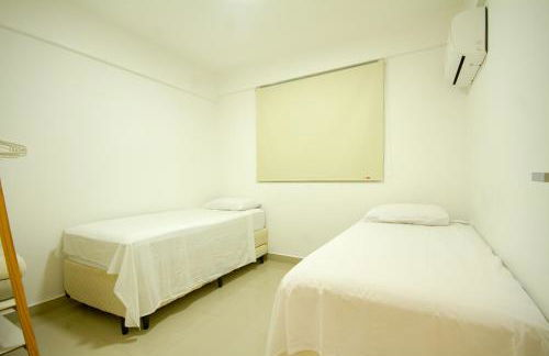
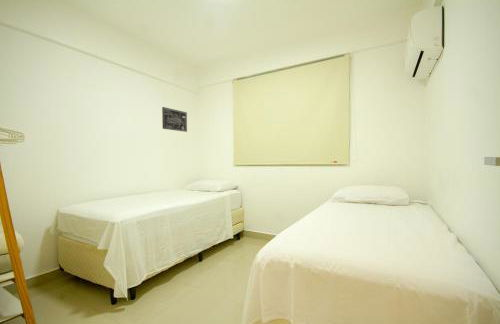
+ wall art (175, 120)
